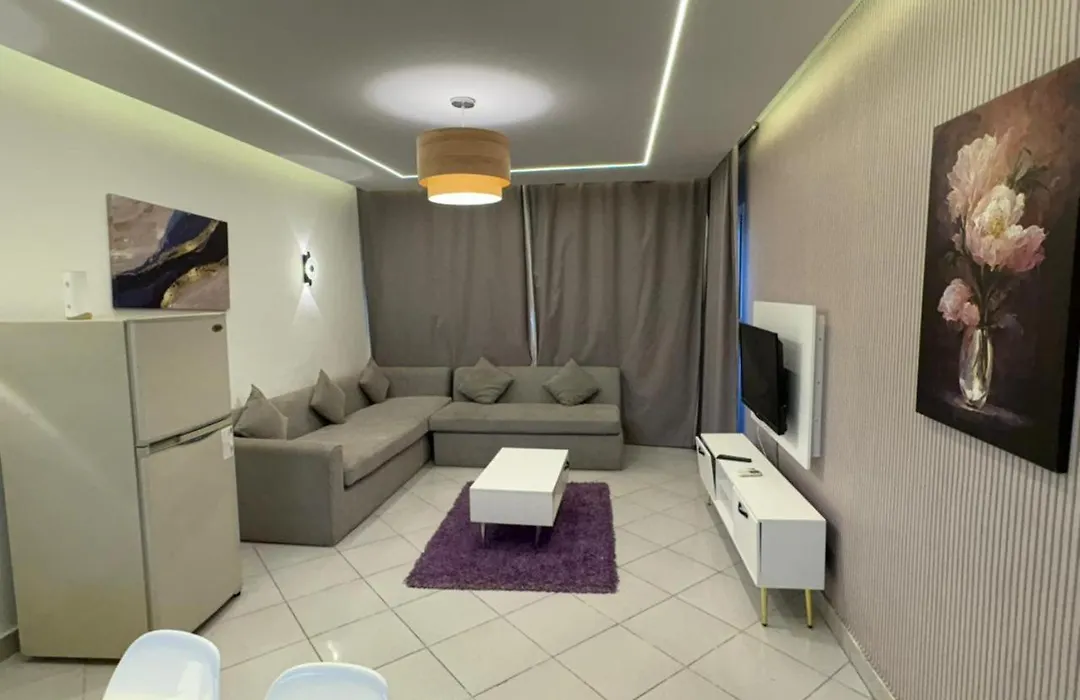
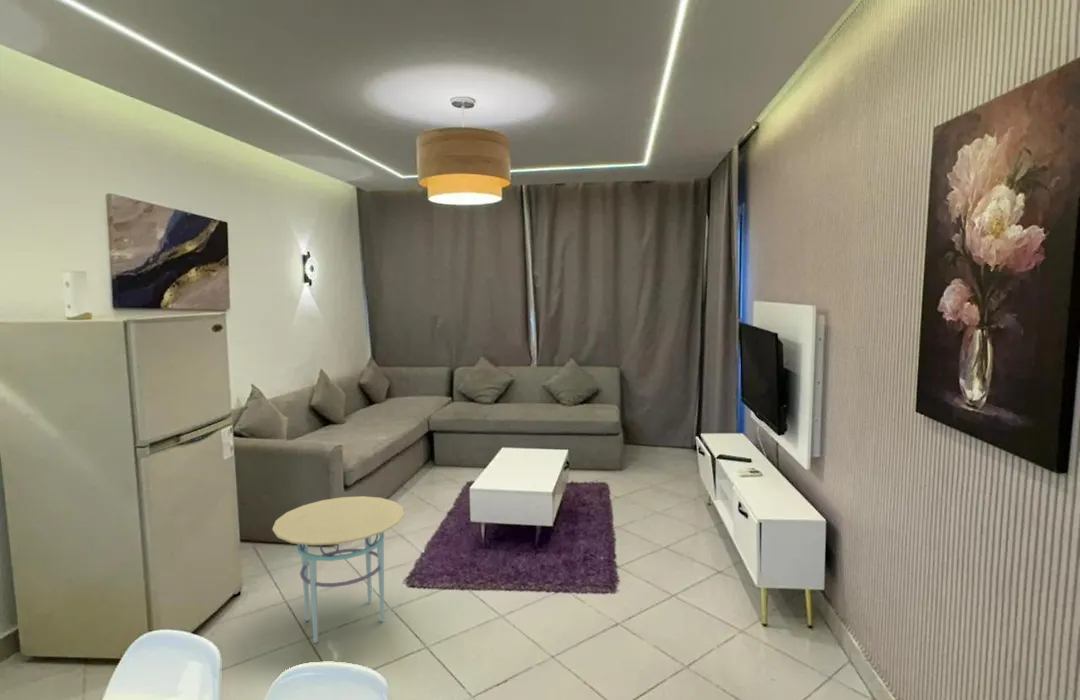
+ side table (341, 559)
